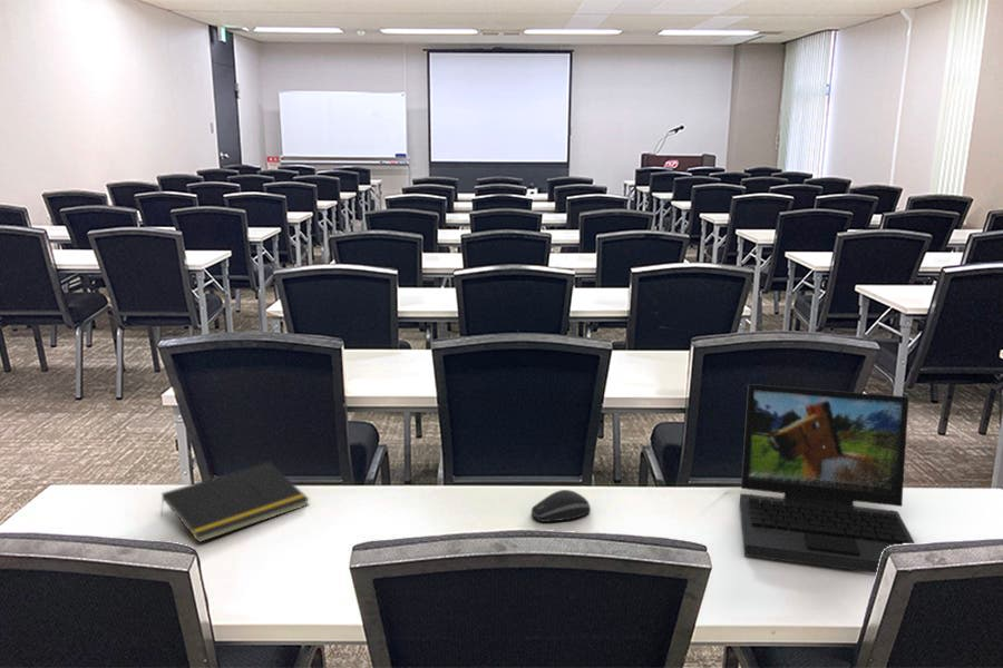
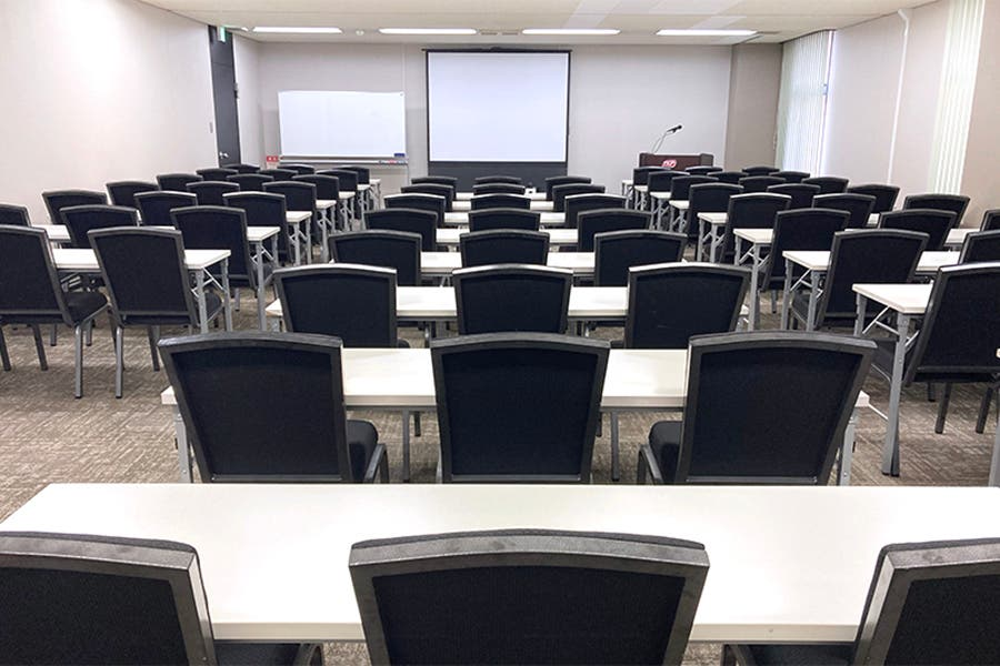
- notepad (236, 499)
- laptop (828, 470)
- computer mouse (561, 503)
